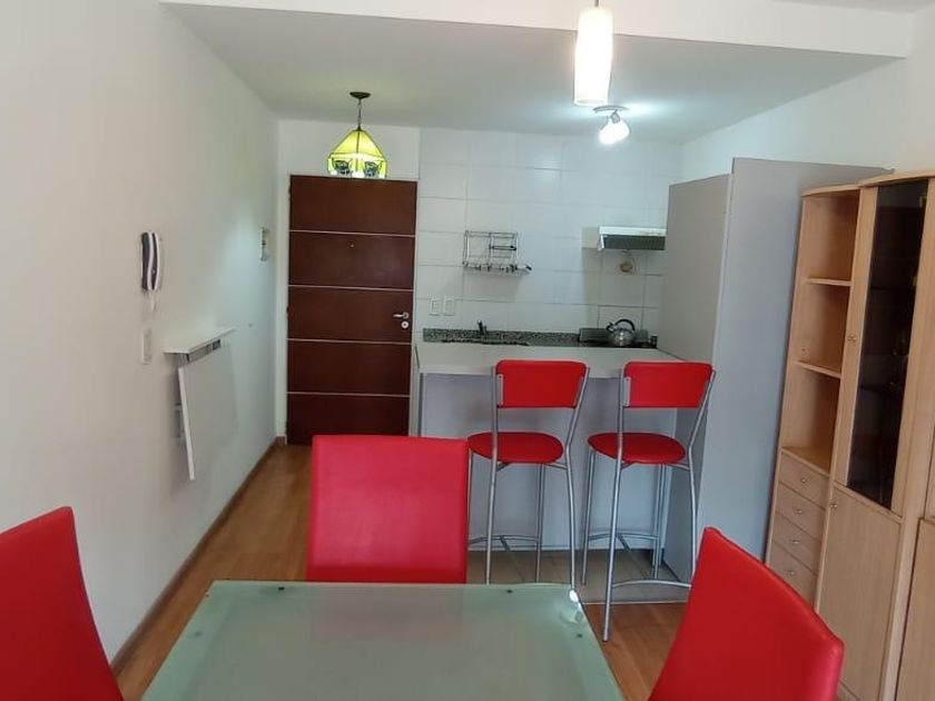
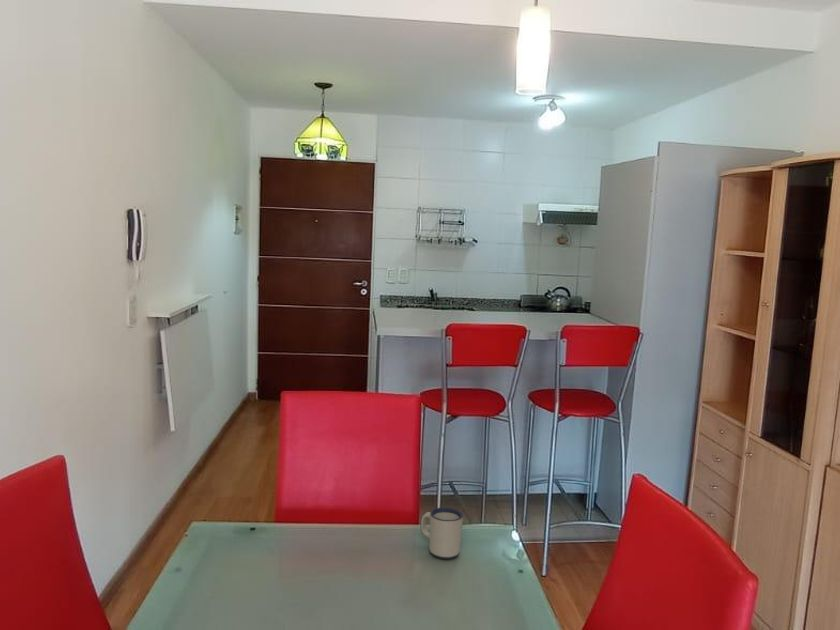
+ mug (440, 530)
